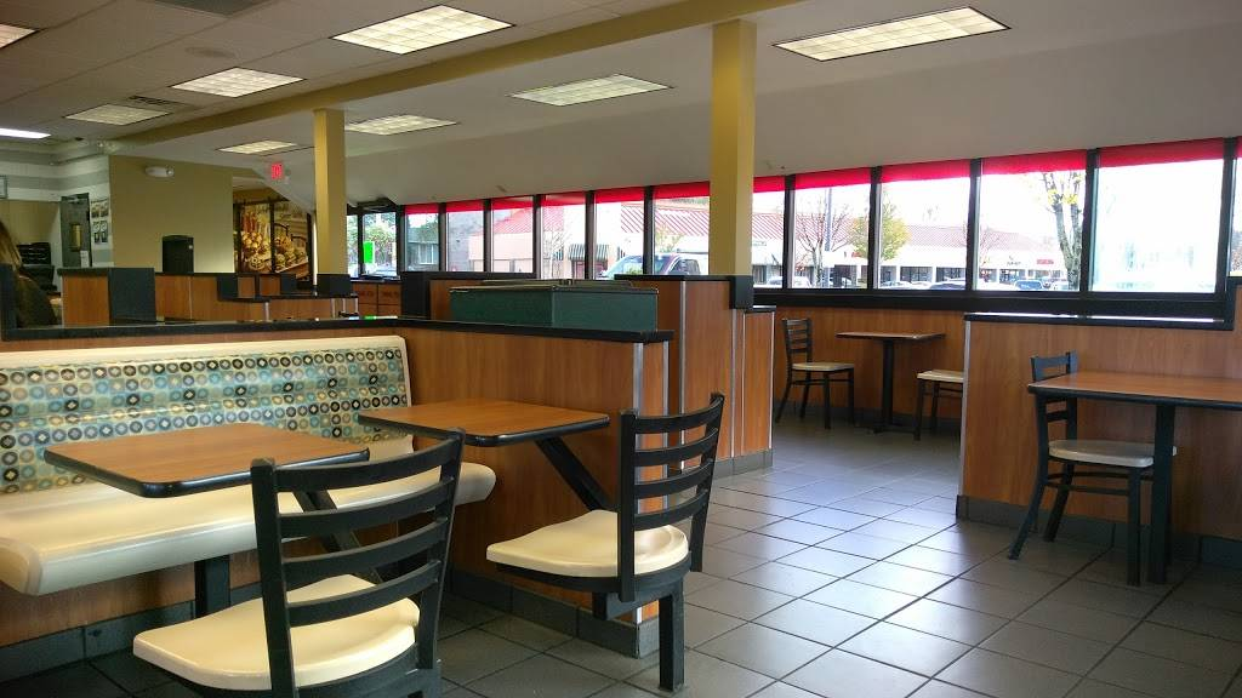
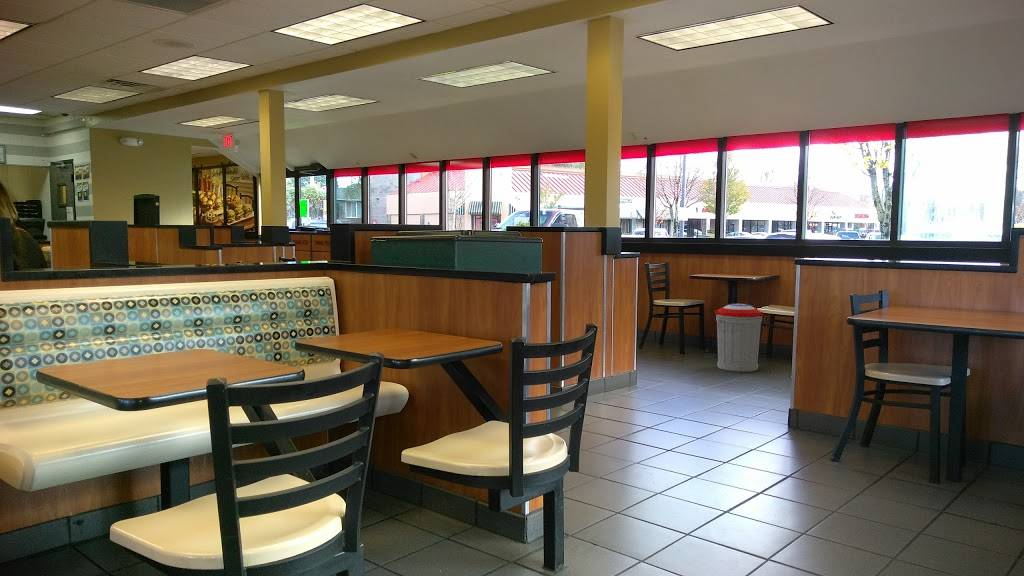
+ trash can (738, 336)
